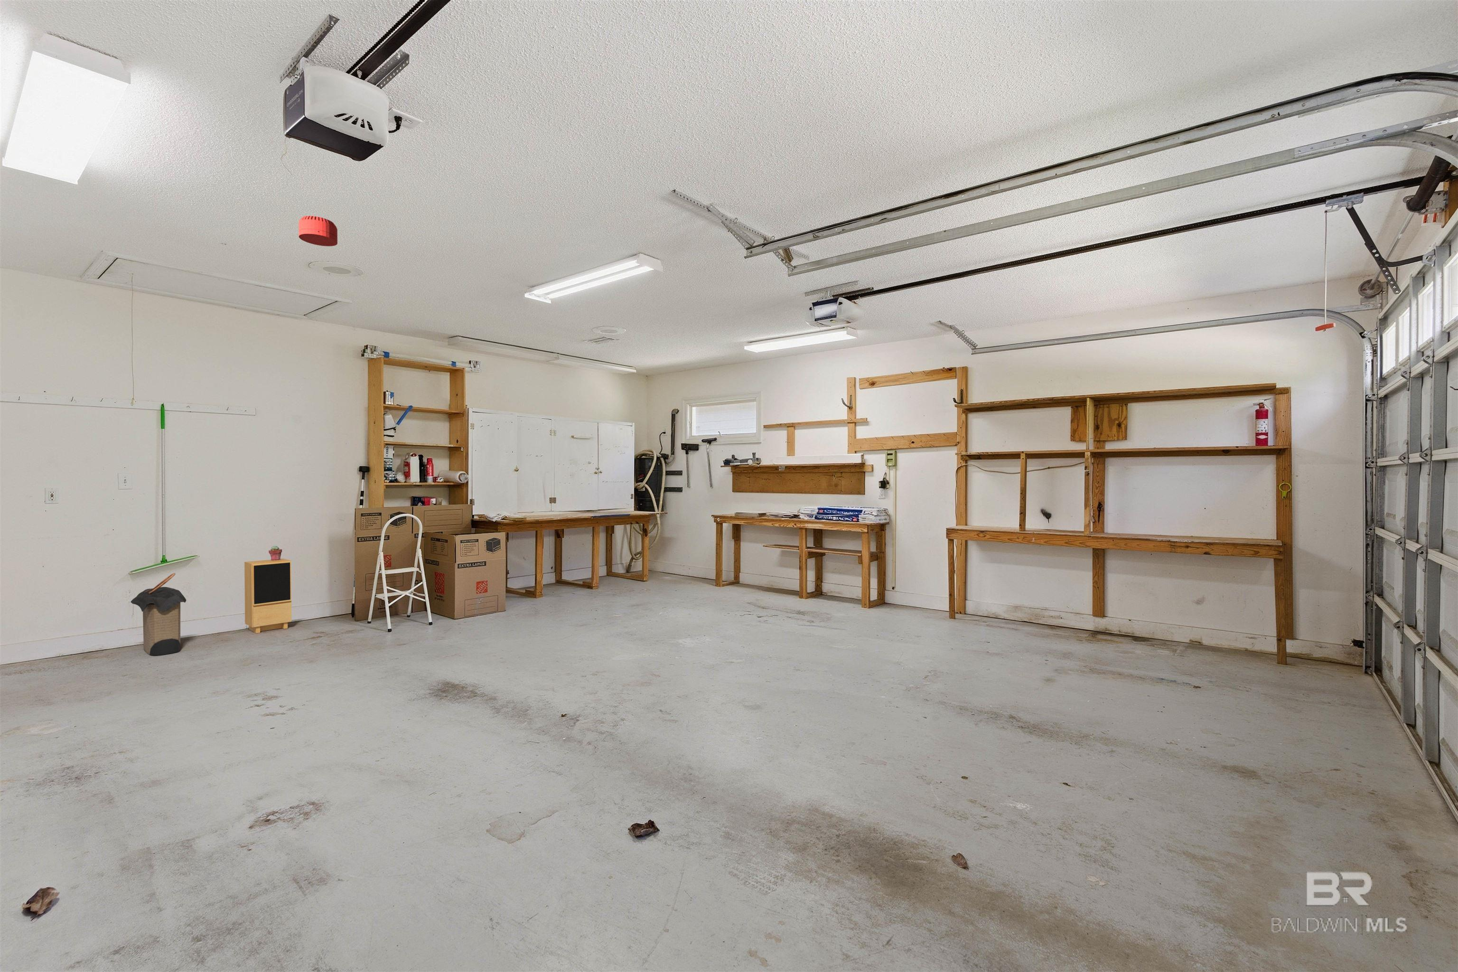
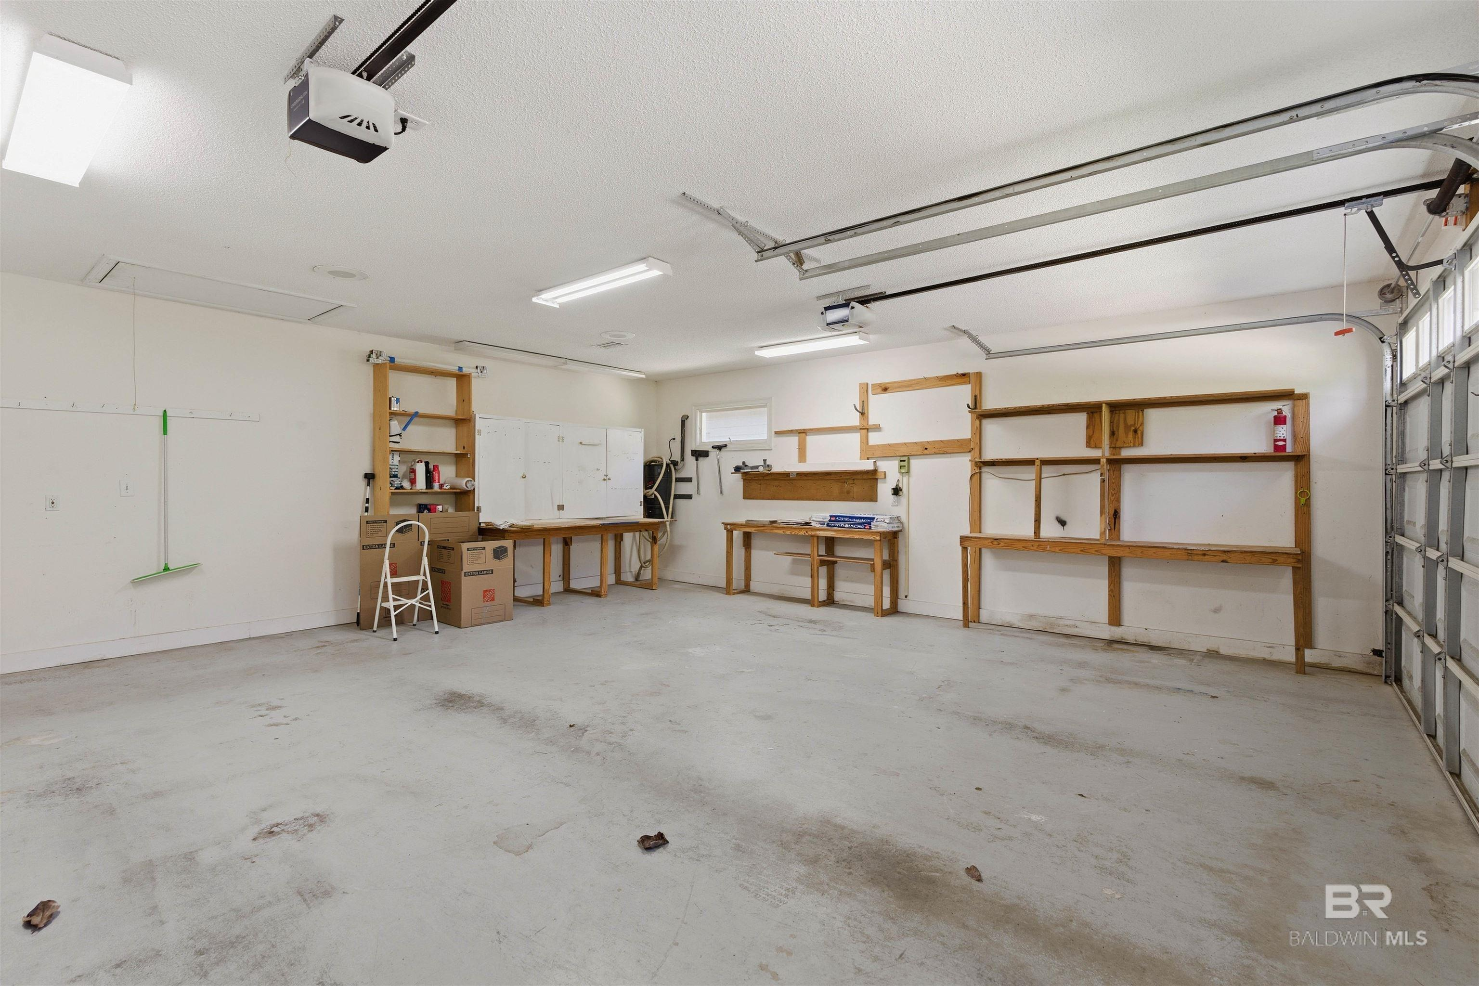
- speaker (268, 596)
- laundry hamper (159, 612)
- smoke detector (318, 230)
- potted succulent (276, 552)
